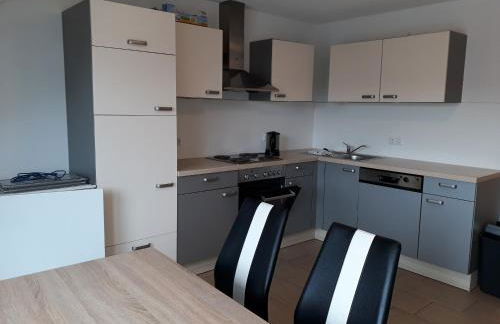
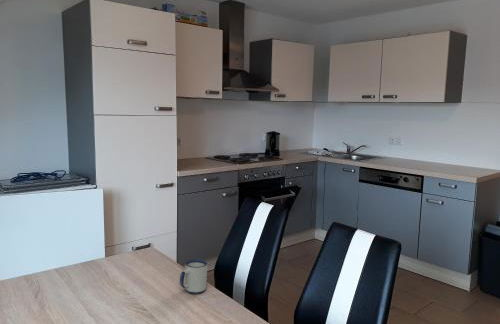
+ mug (192, 277)
